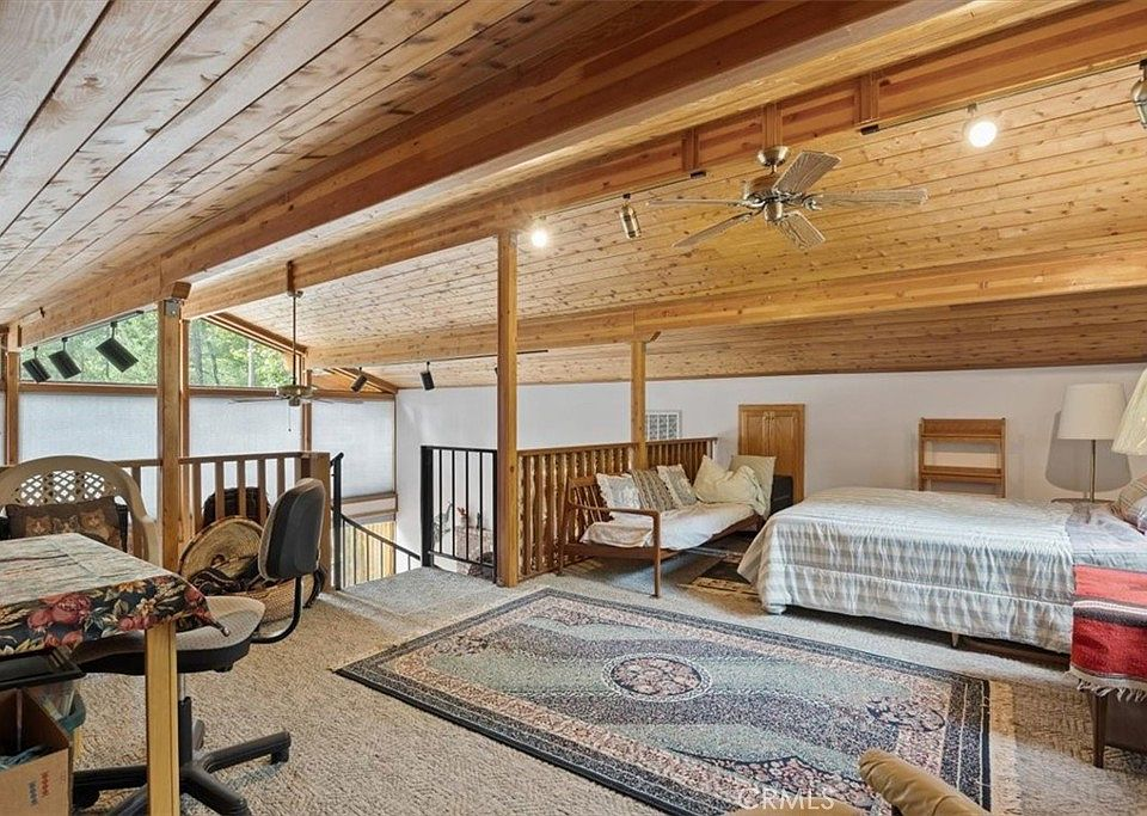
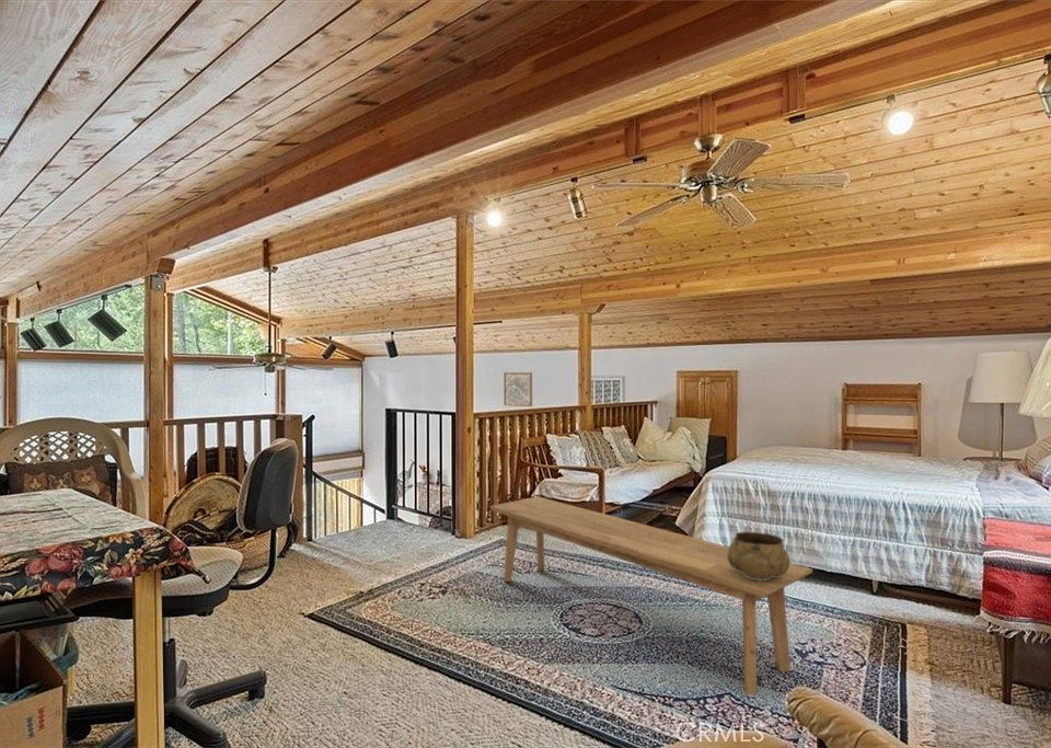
+ wall art (517, 389)
+ bench (624, 560)
+ decorative bowl (758, 556)
